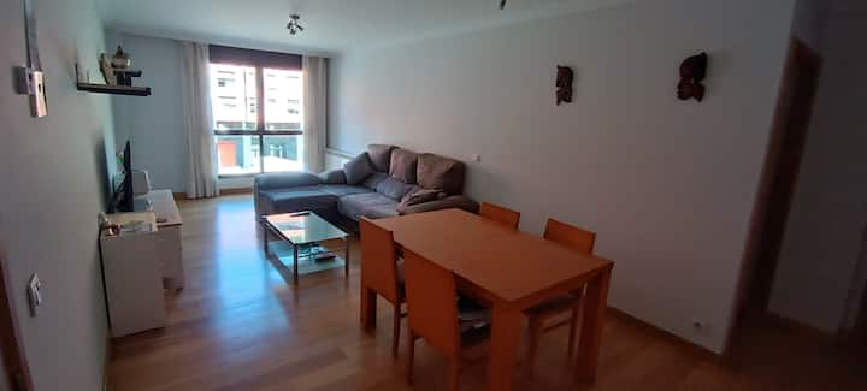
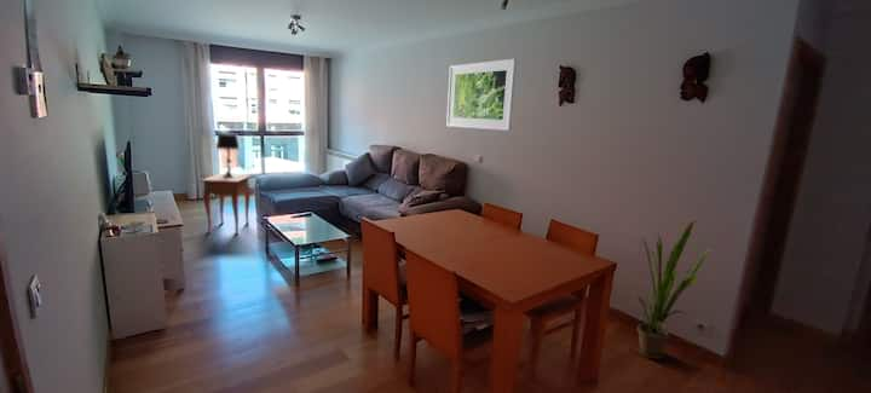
+ house plant (661, 288)
+ table lamp (229, 155)
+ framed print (478, 96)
+ side table (231, 200)
